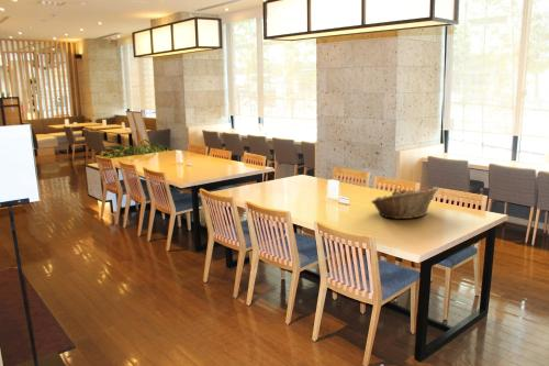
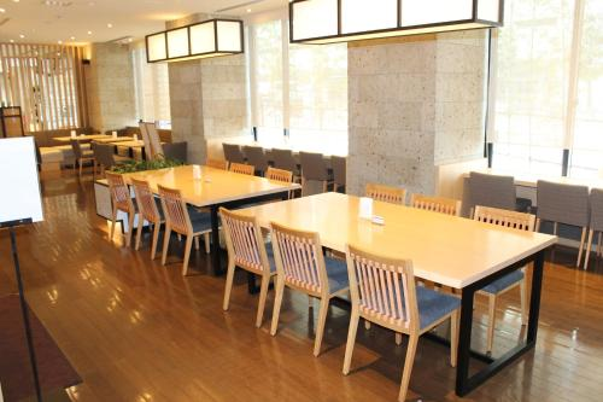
- fruit basket (404, 200)
